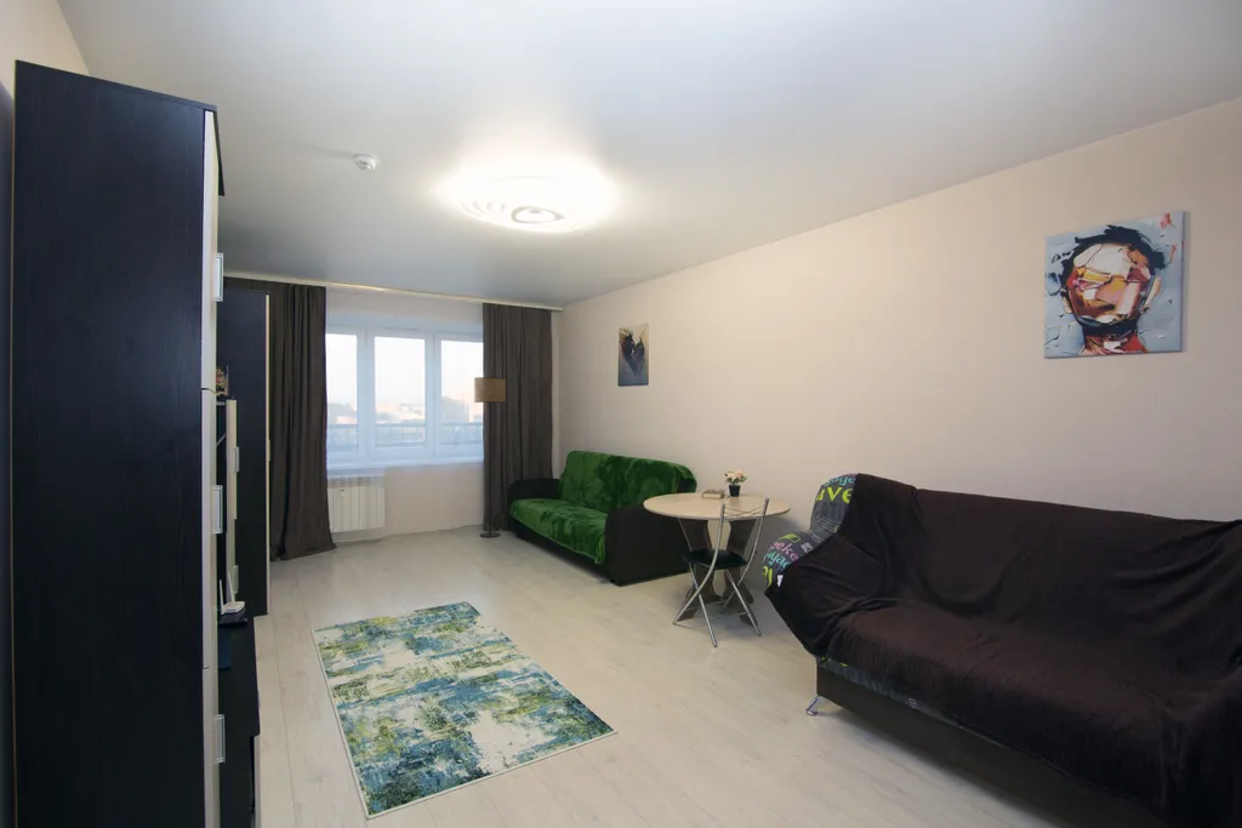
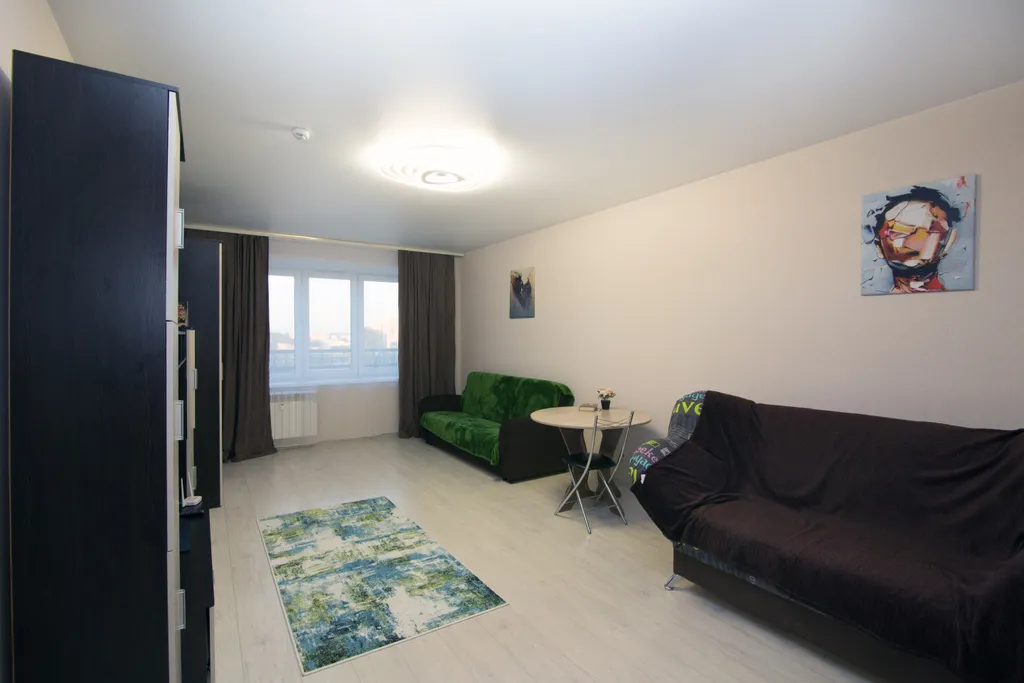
- floor lamp (490, 456)
